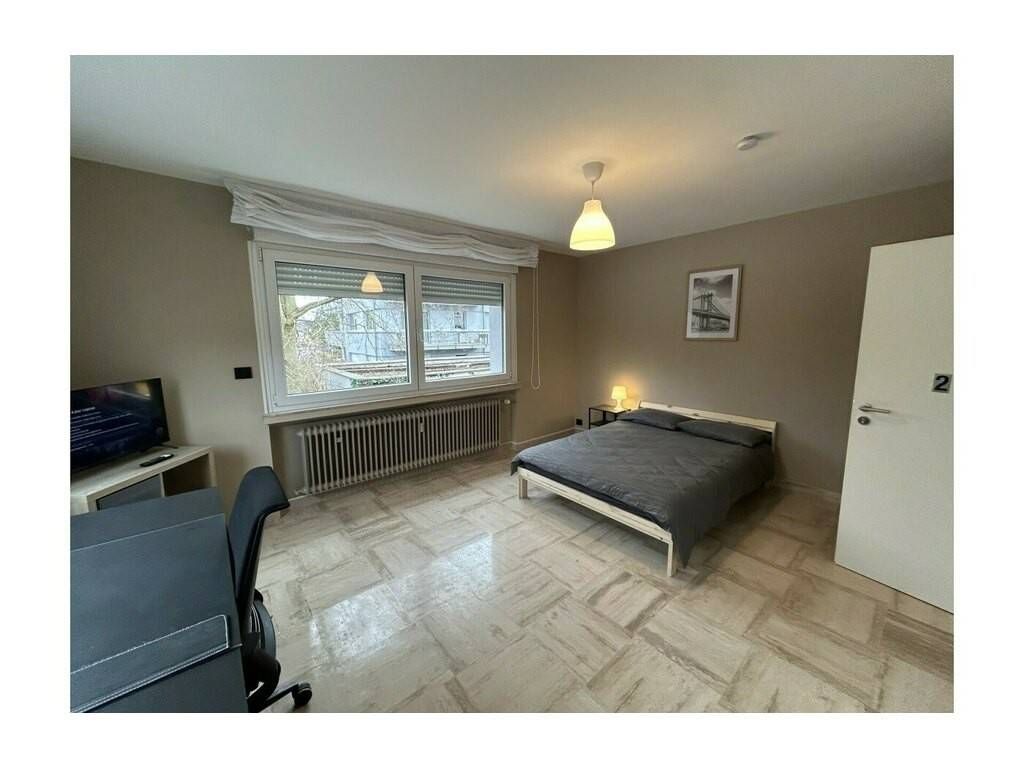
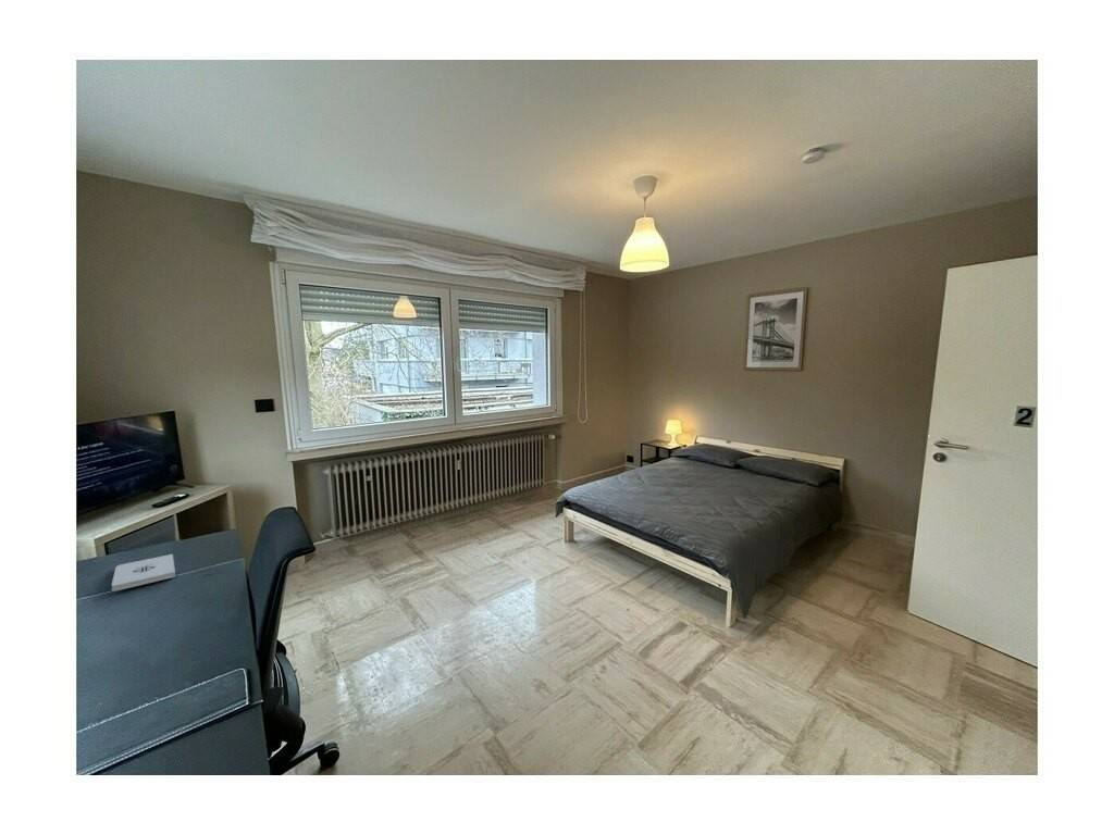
+ notepad (145, 571)
